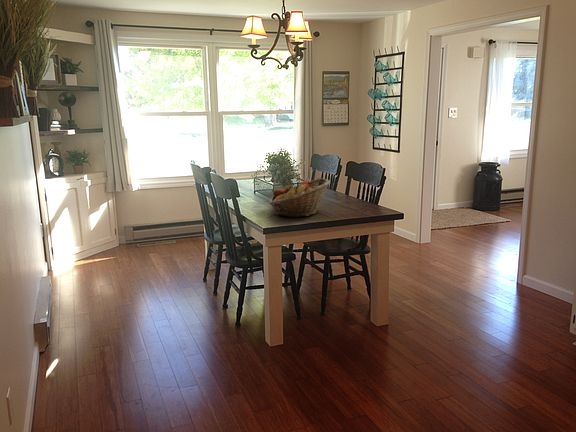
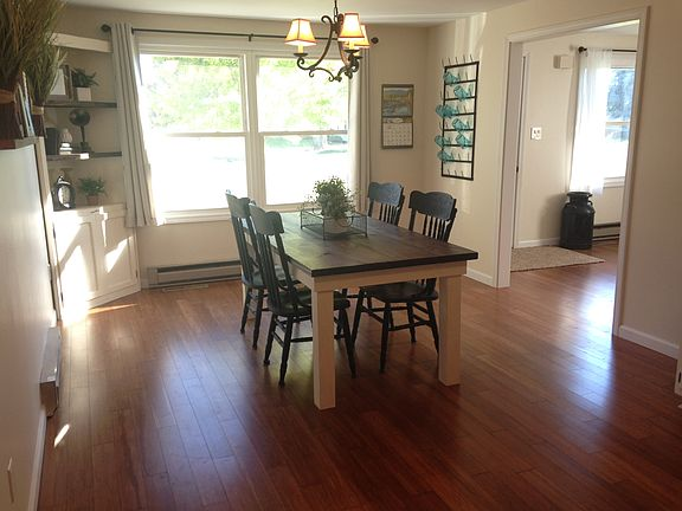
- fruit basket (299, 196)
